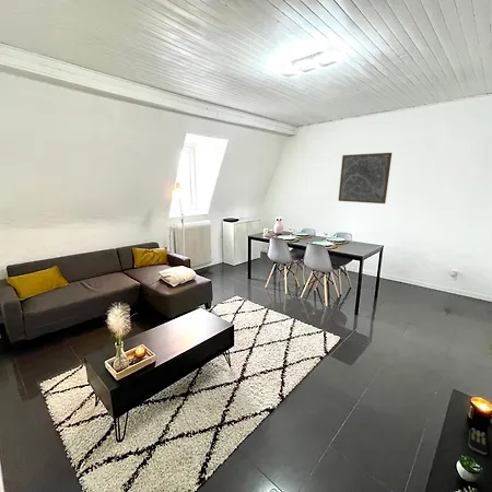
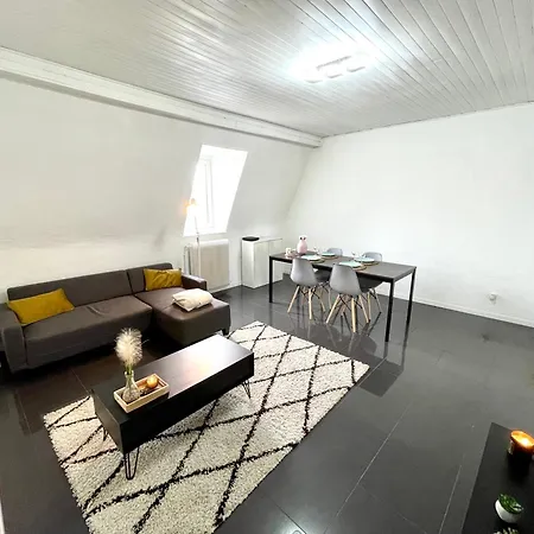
- remote control (478, 440)
- wall art (363, 178)
